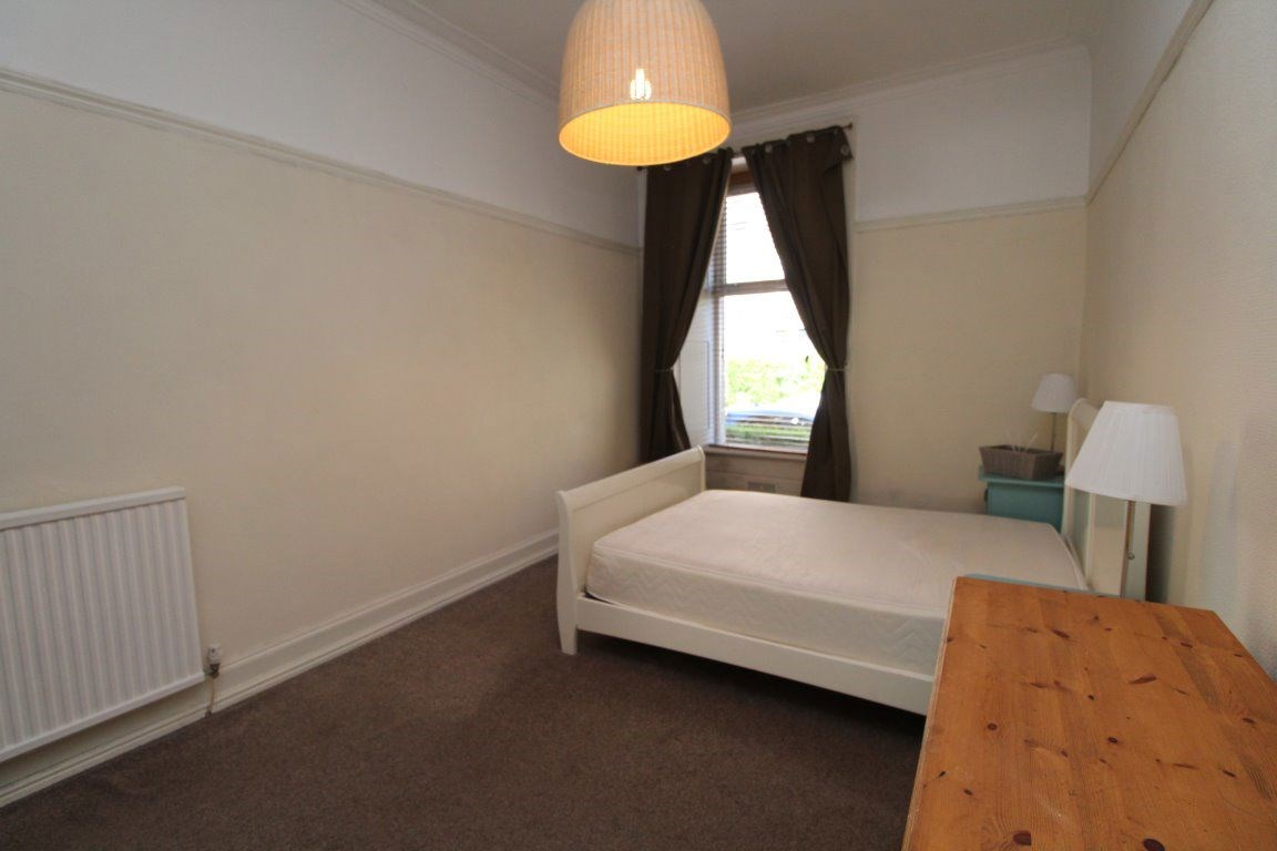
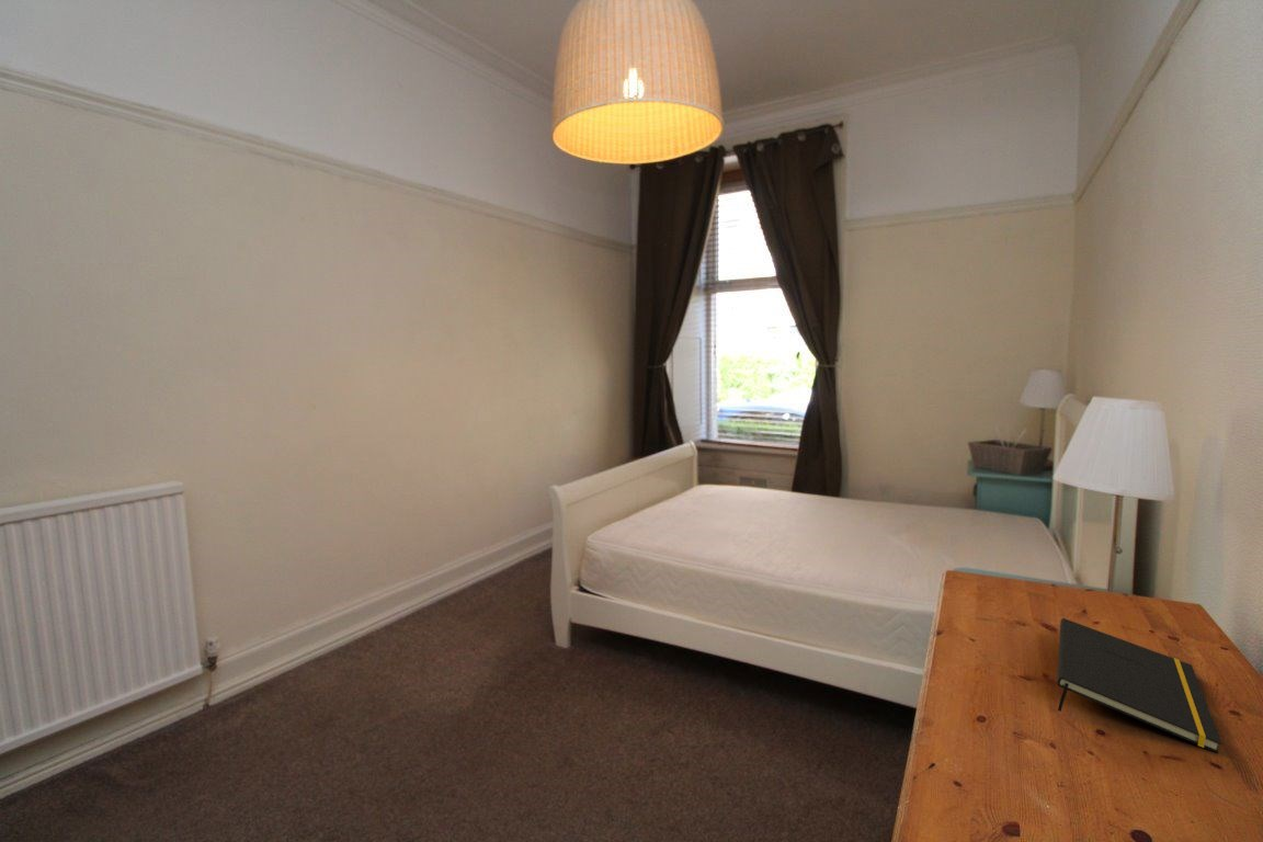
+ notepad (1127, 674)
